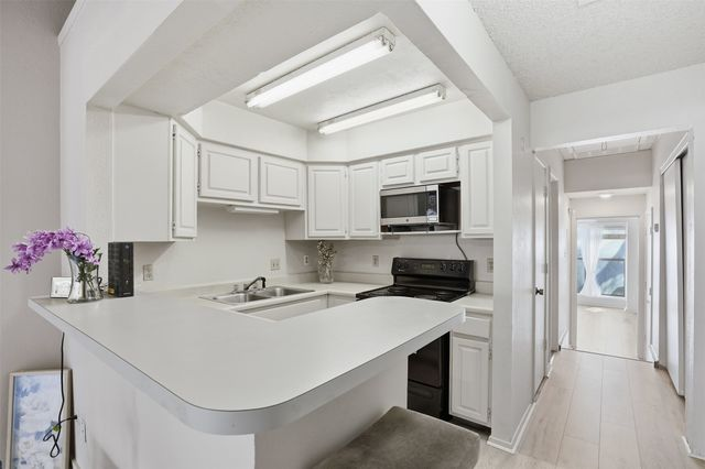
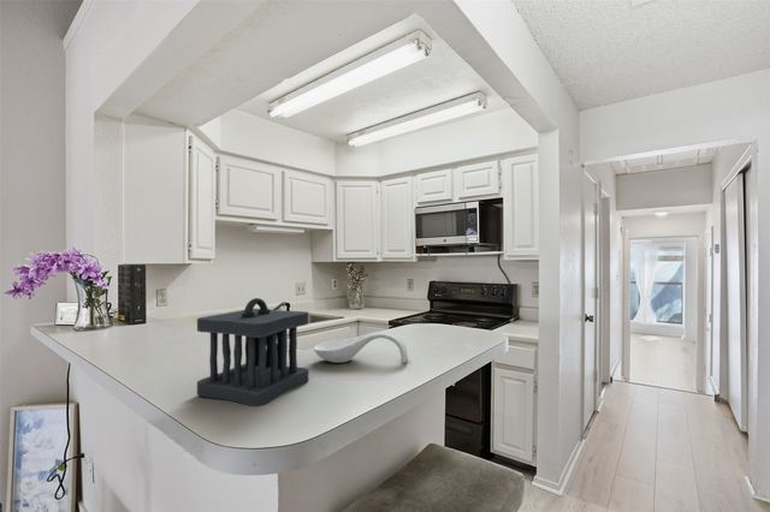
+ utensil holder (255, 341)
+ spoon rest (360, 345)
